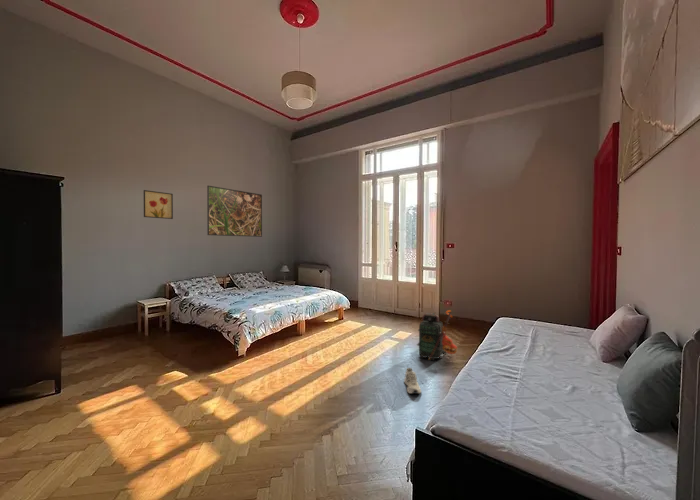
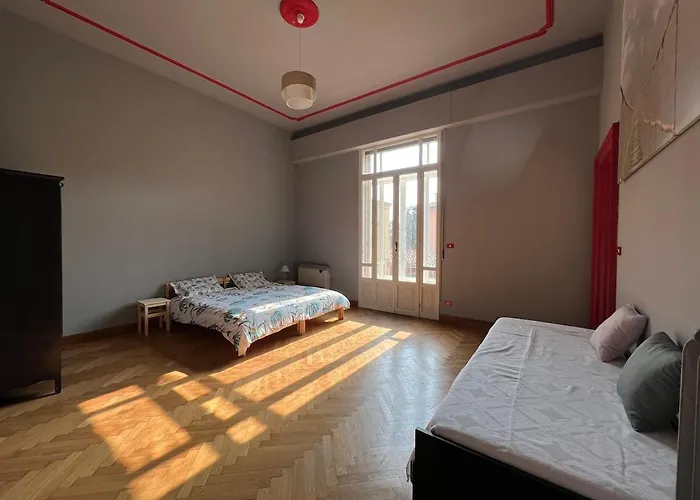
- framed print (236, 213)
- shoe (412, 380)
- backpack (436, 332)
- wall art (158, 205)
